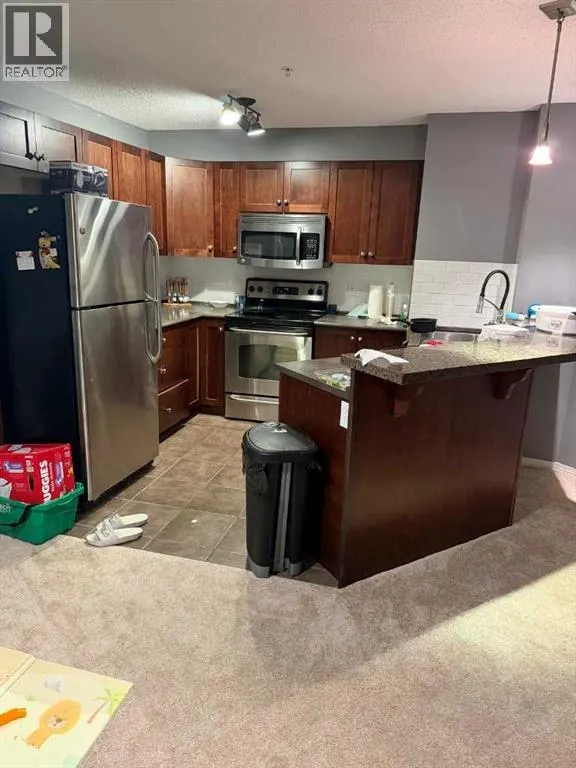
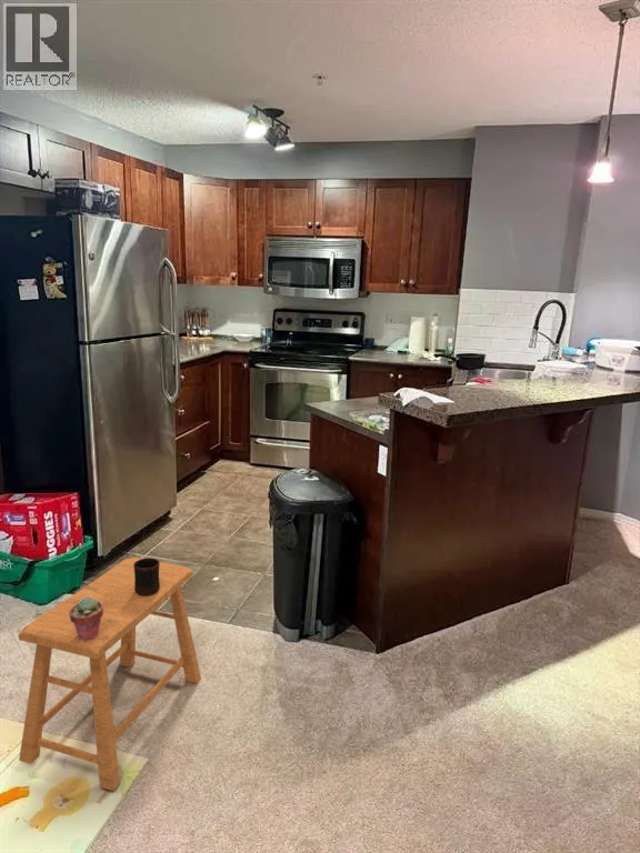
+ stool (117, 656)
+ mug (148, 573)
+ potted succulent (87, 615)
